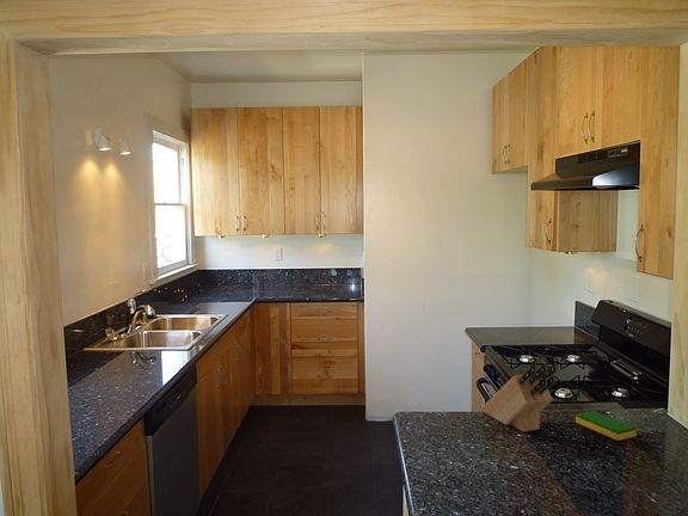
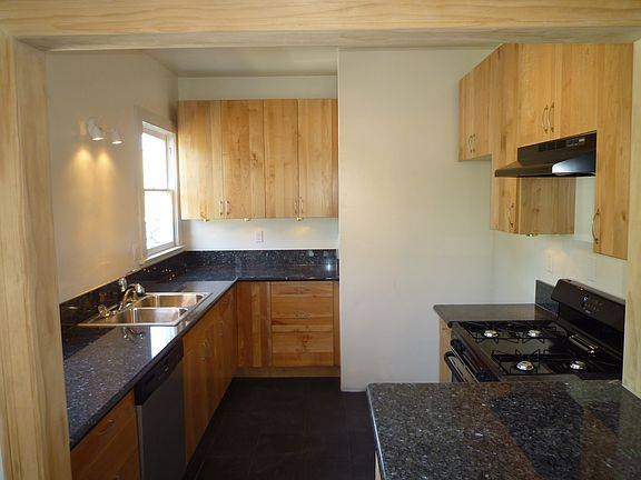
- dish sponge (604, 424)
- knife block (518, 388)
